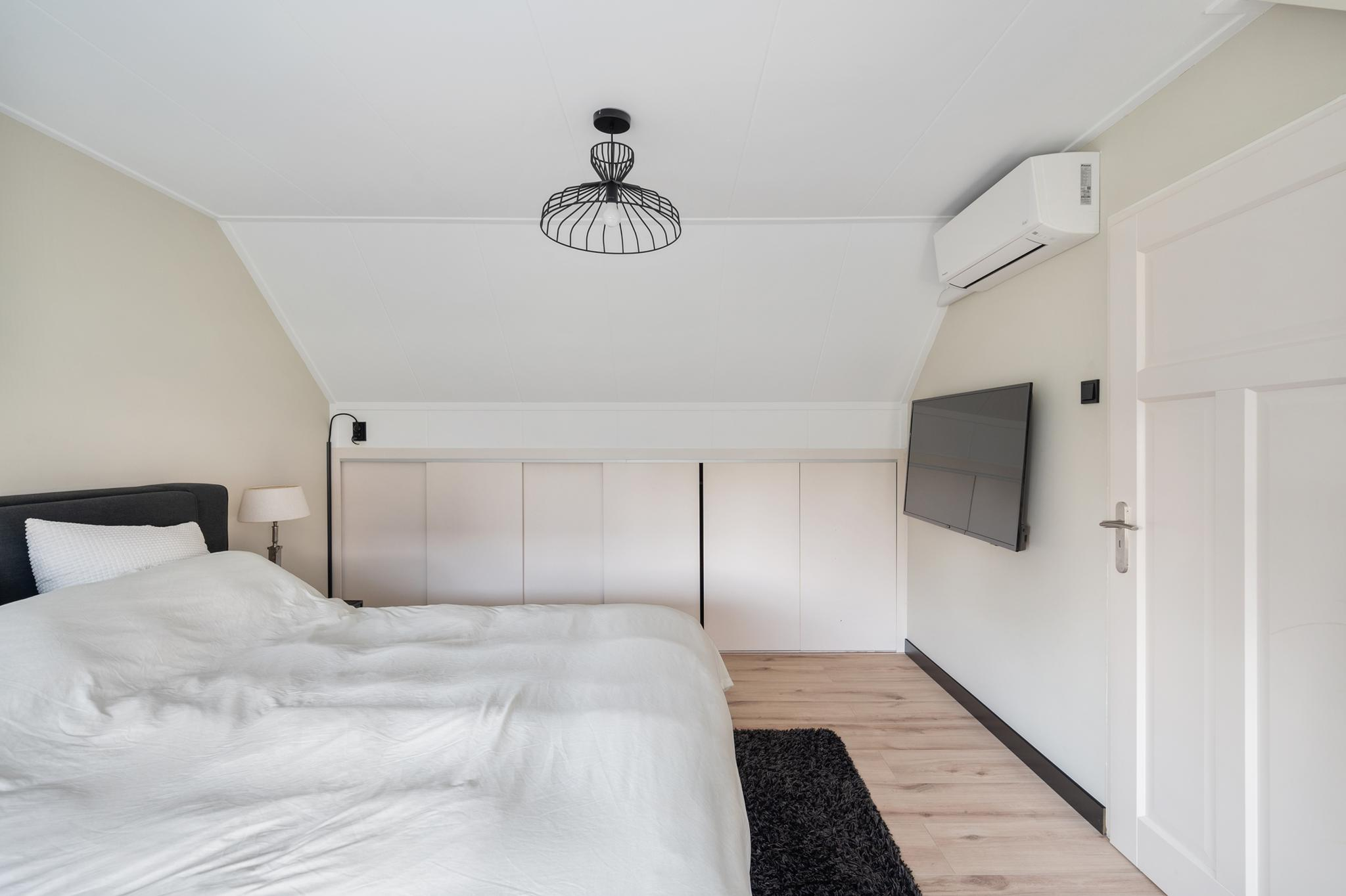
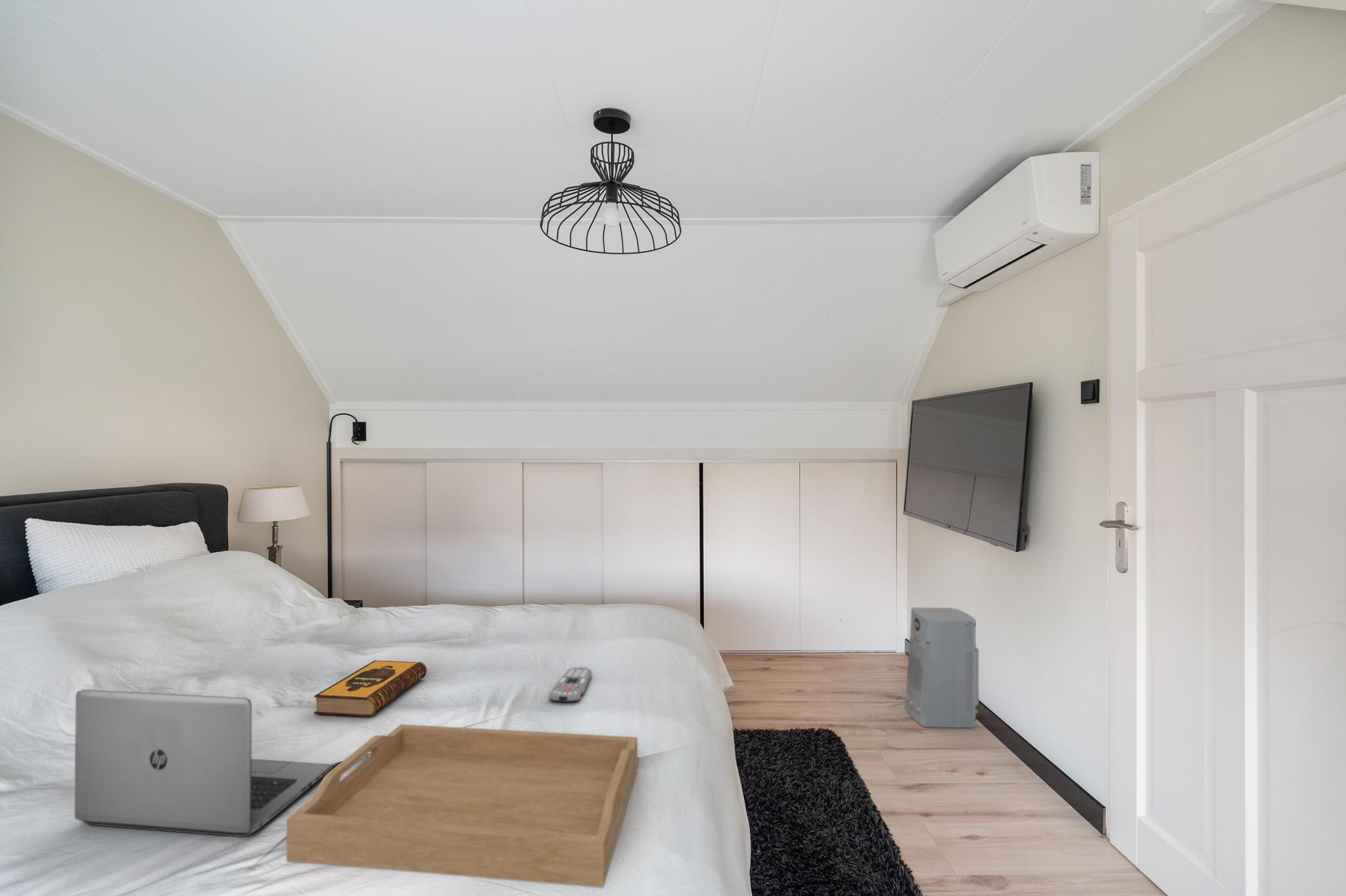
+ laptop (220, 731)
+ serving tray (484, 786)
+ hardback book (375, 686)
+ air purifier (940, 665)
+ remote control (572, 684)
